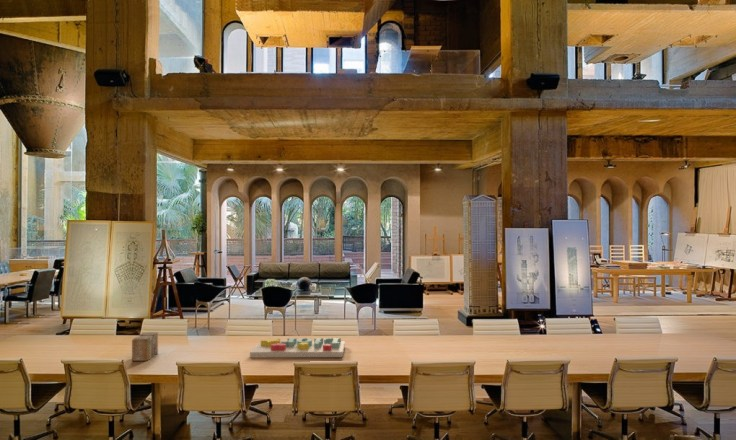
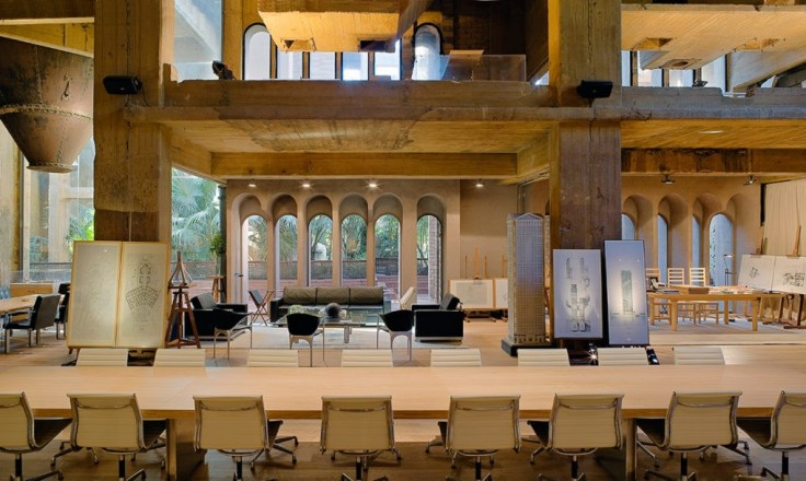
- books (145, 346)
- architectural model (299, 346)
